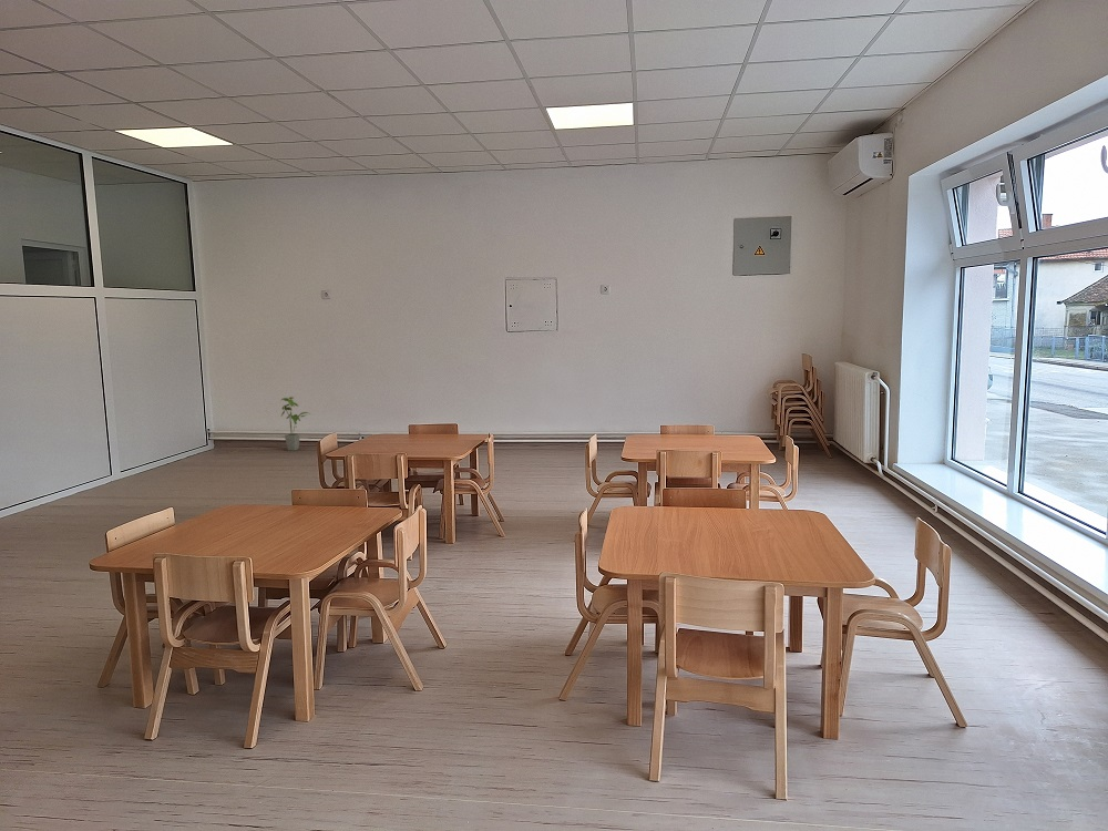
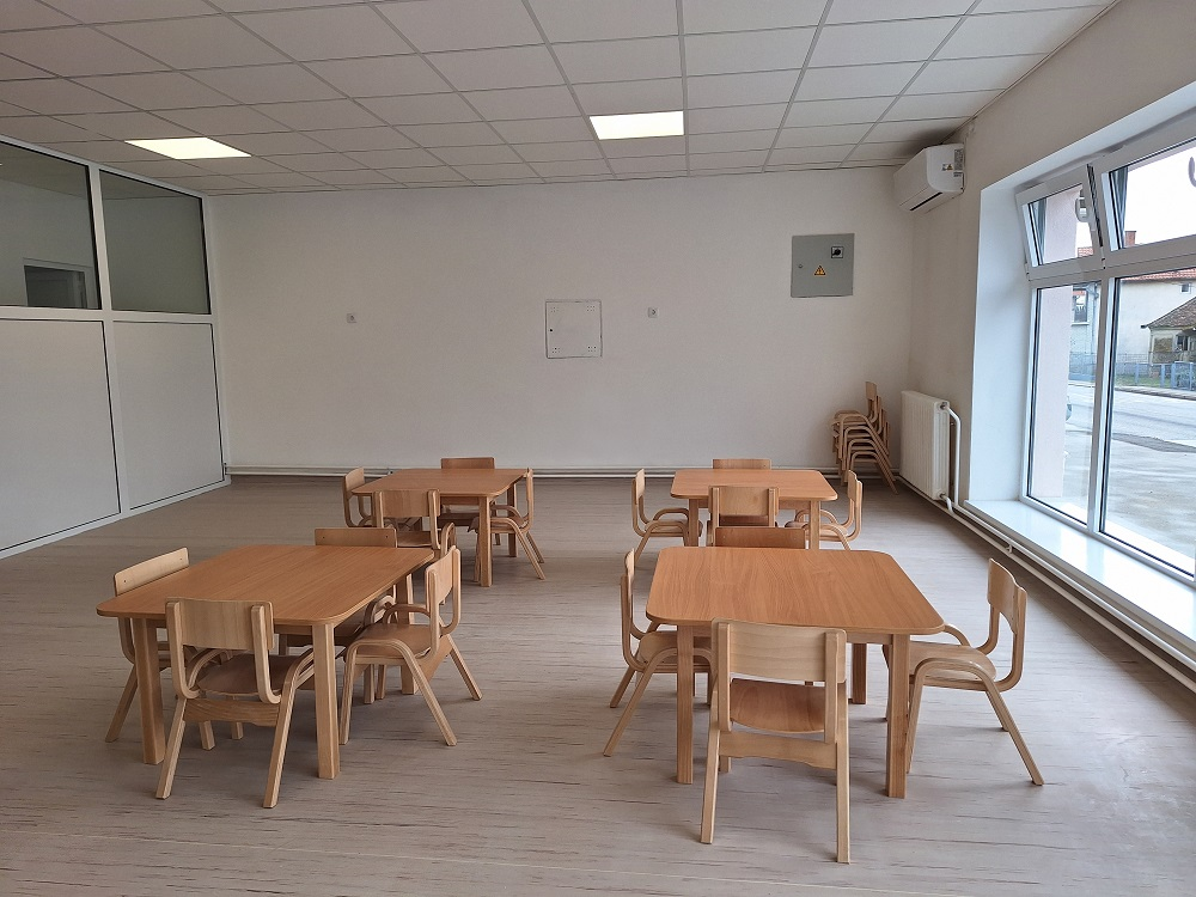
- house plant (294, 422)
